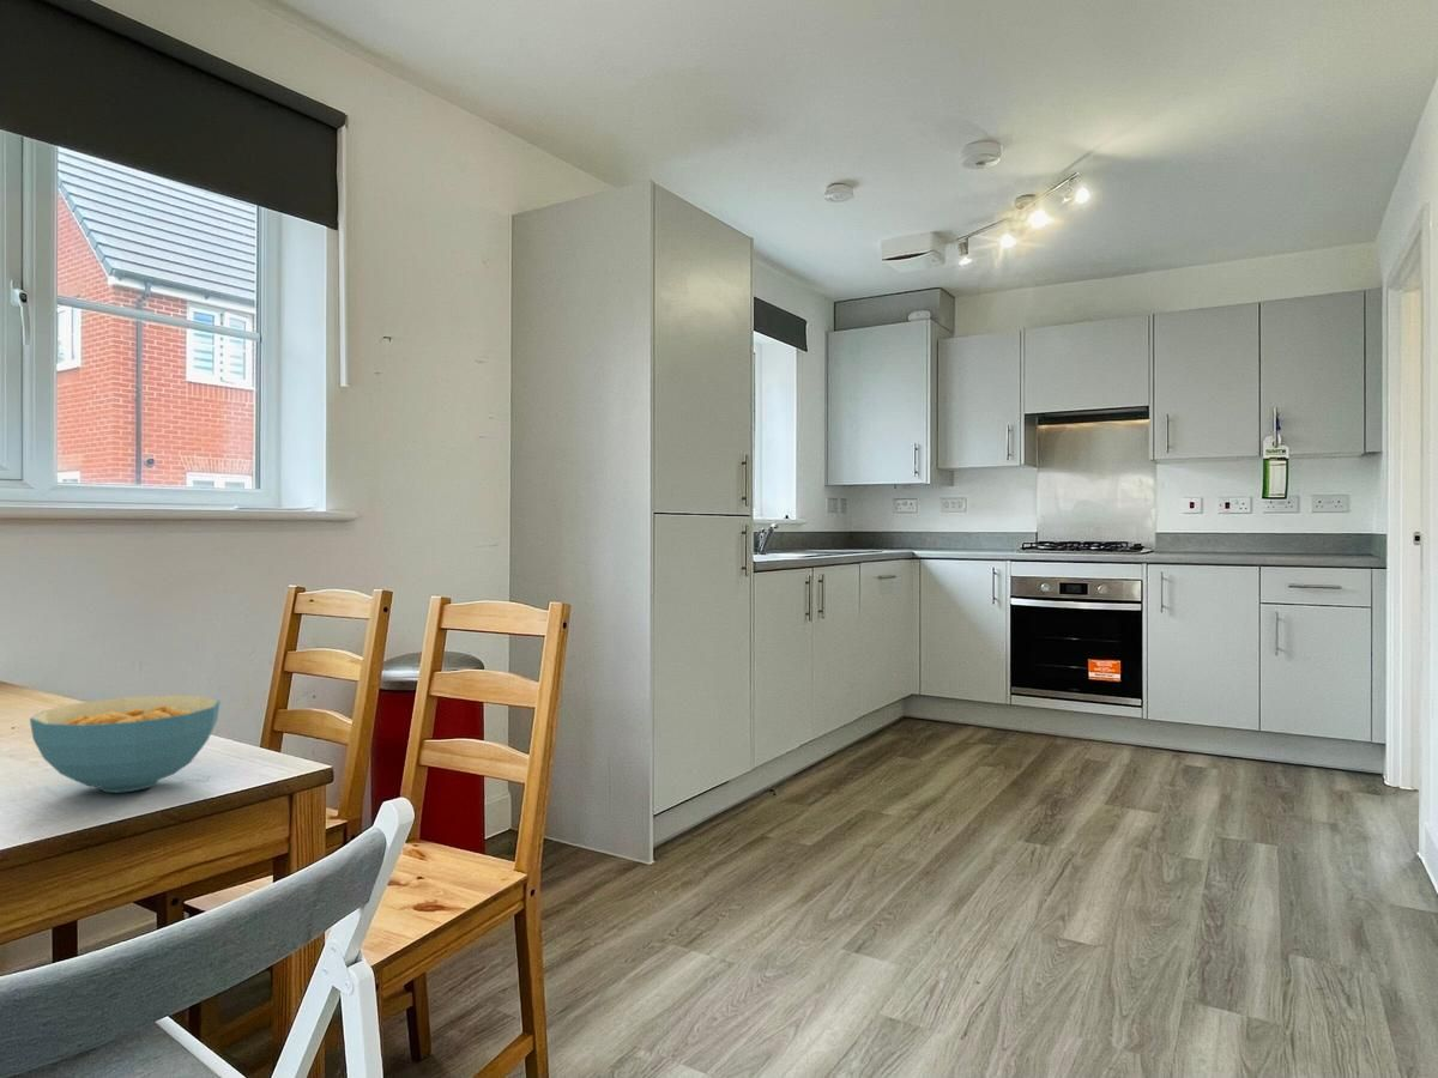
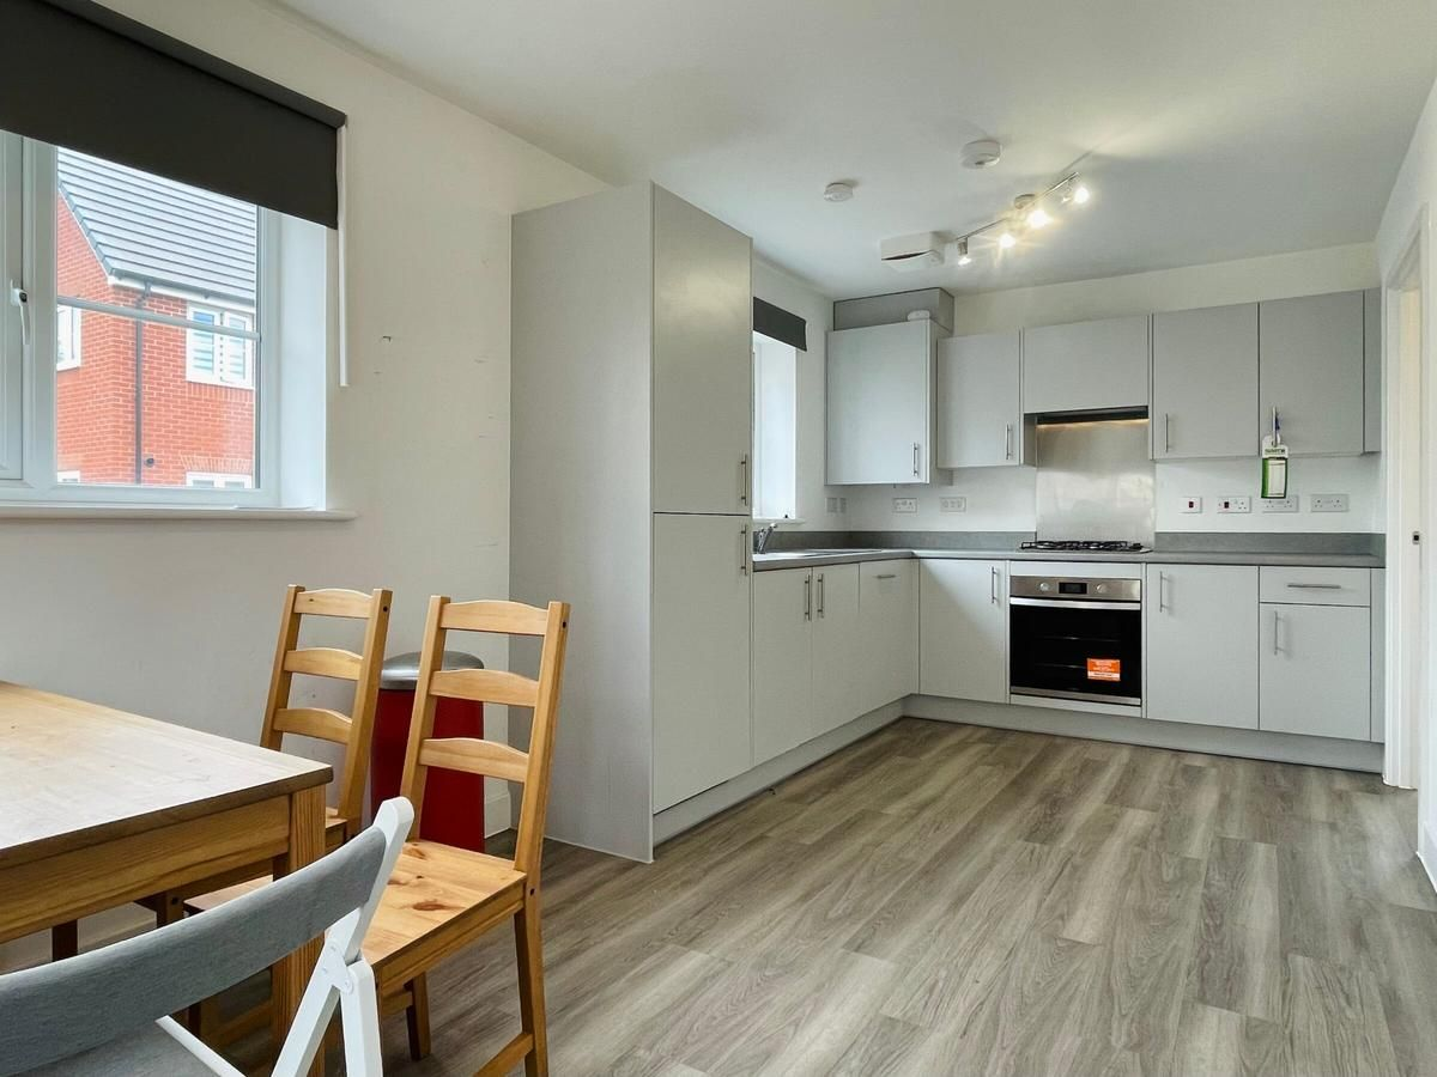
- cereal bowl (129, 746)
